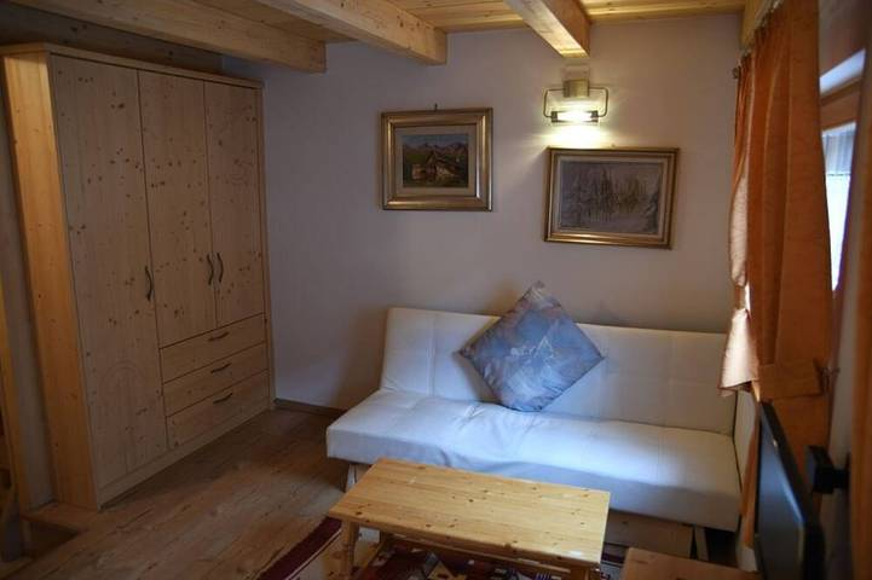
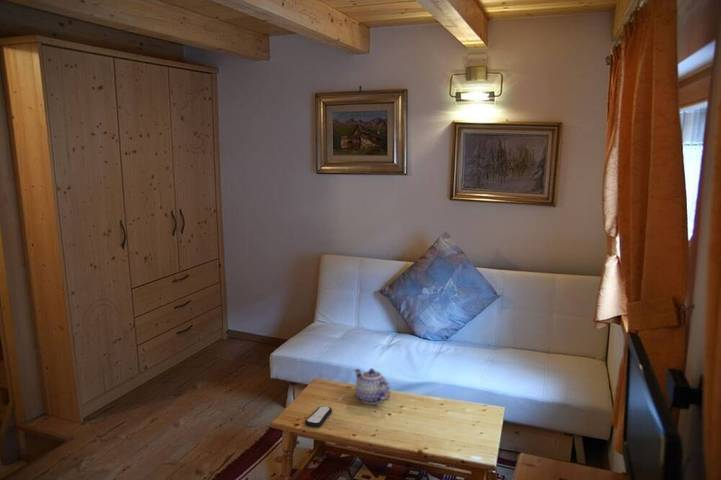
+ remote control (319, 416)
+ teapot (371, 384)
